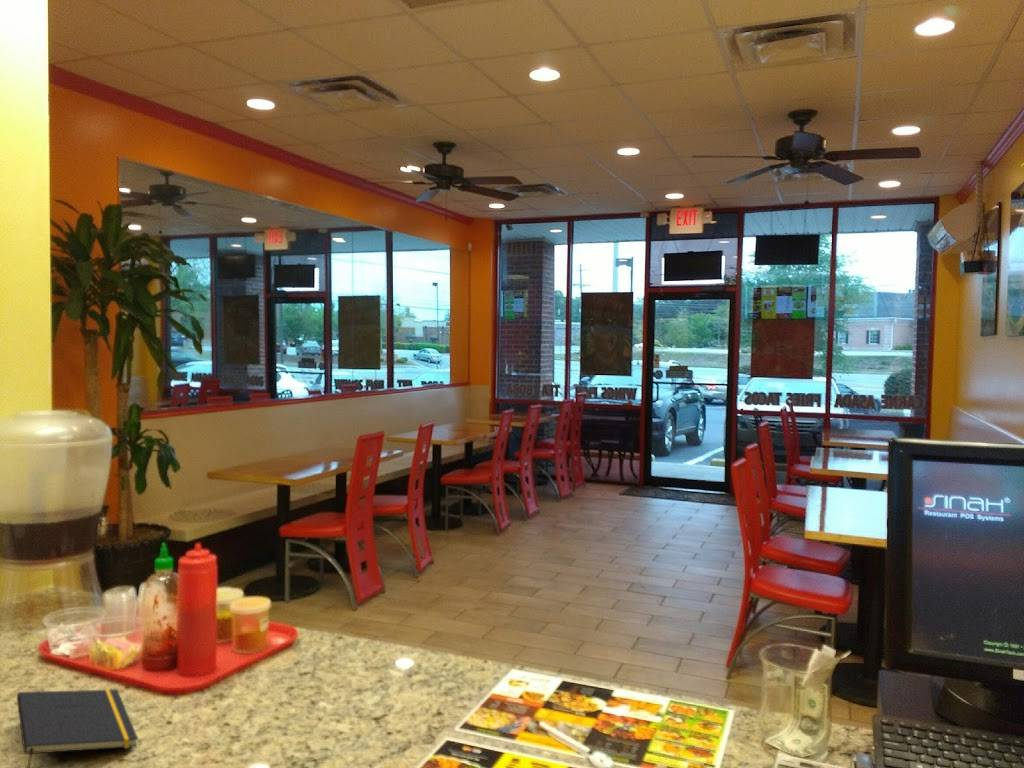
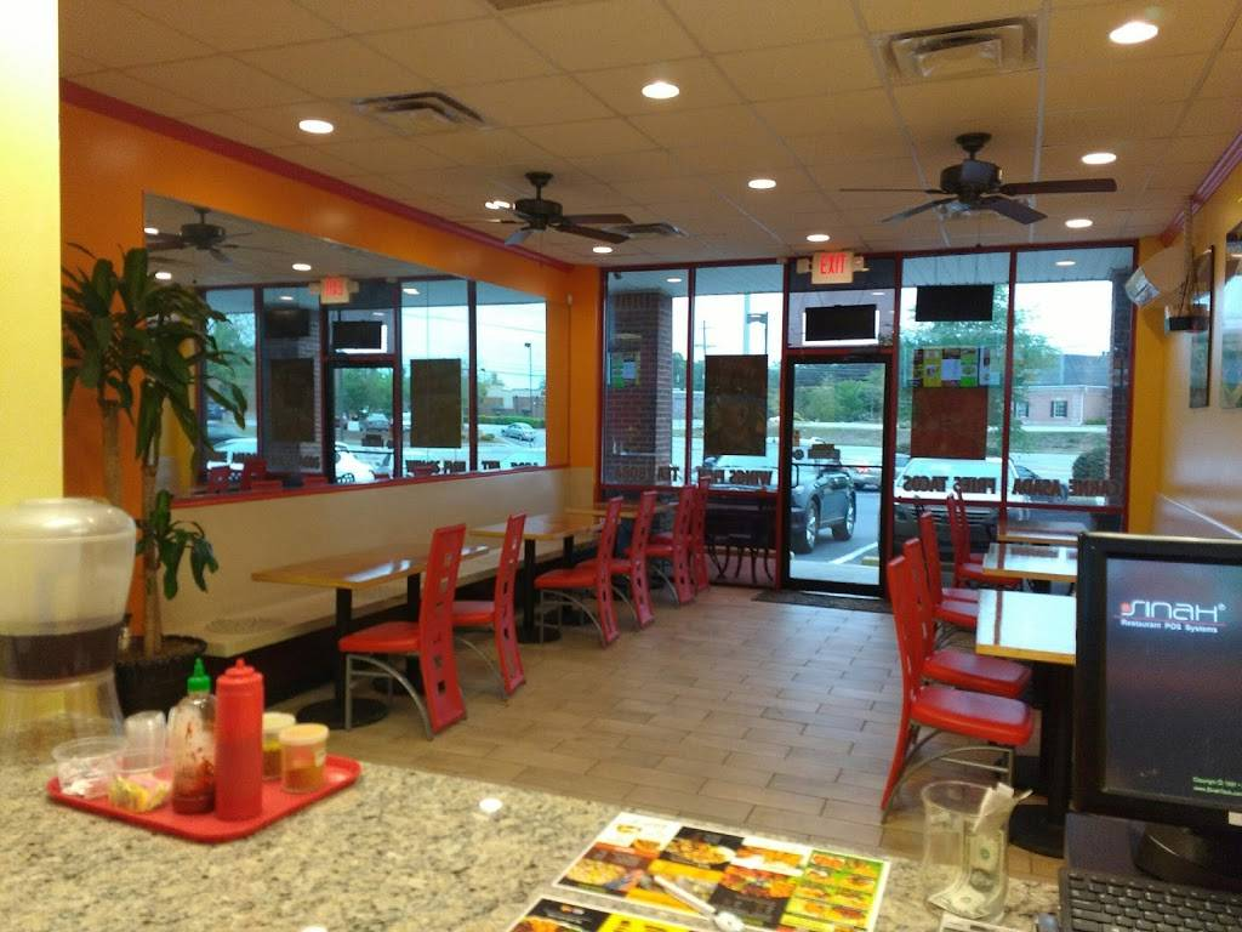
- notepad (75, 718)
